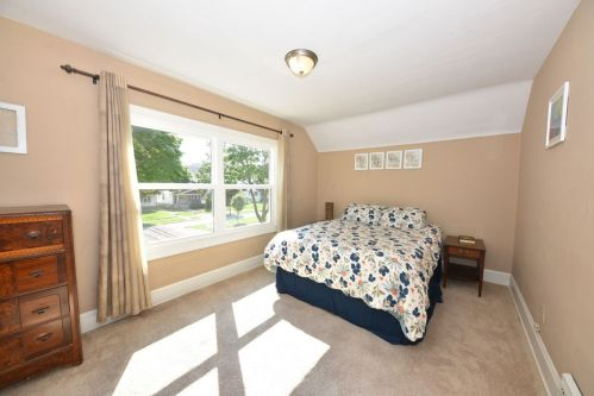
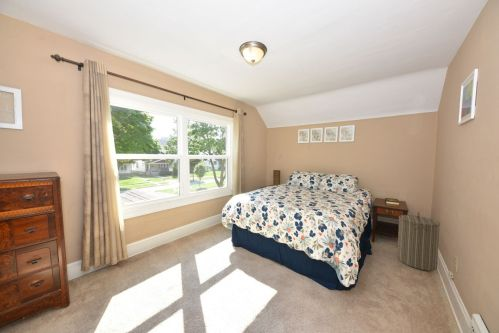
+ laundry hamper (417, 237)
